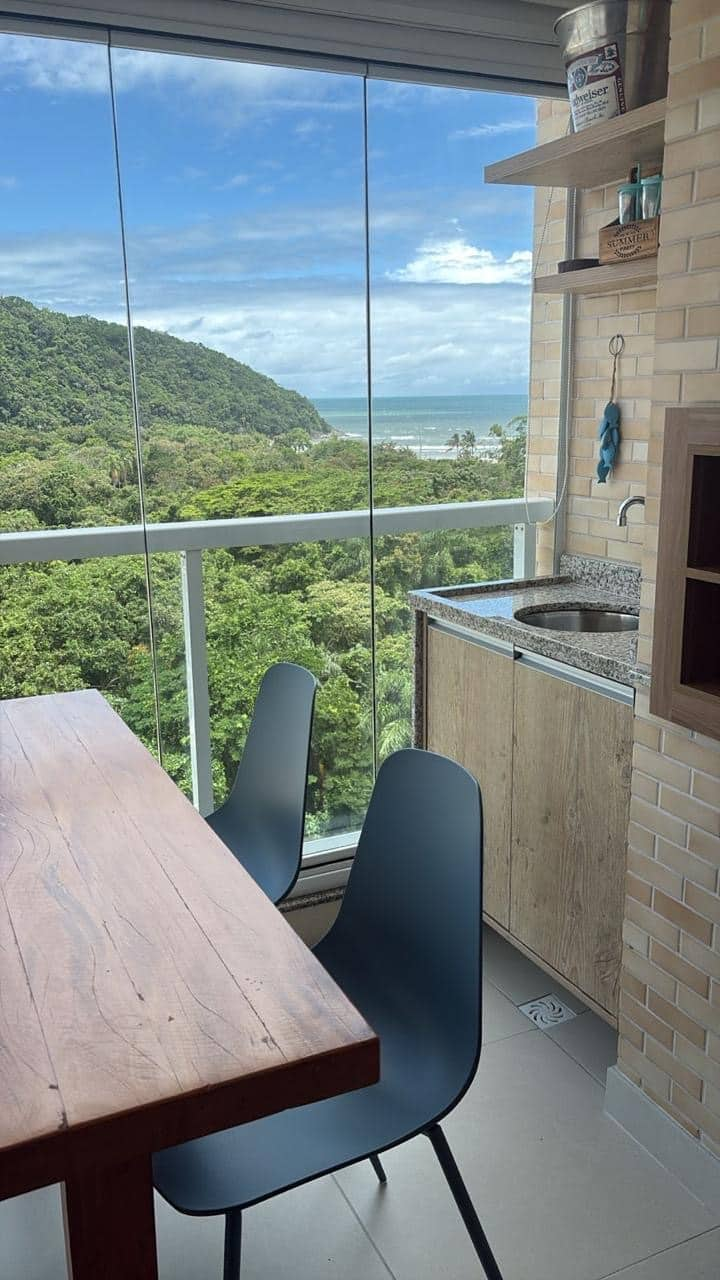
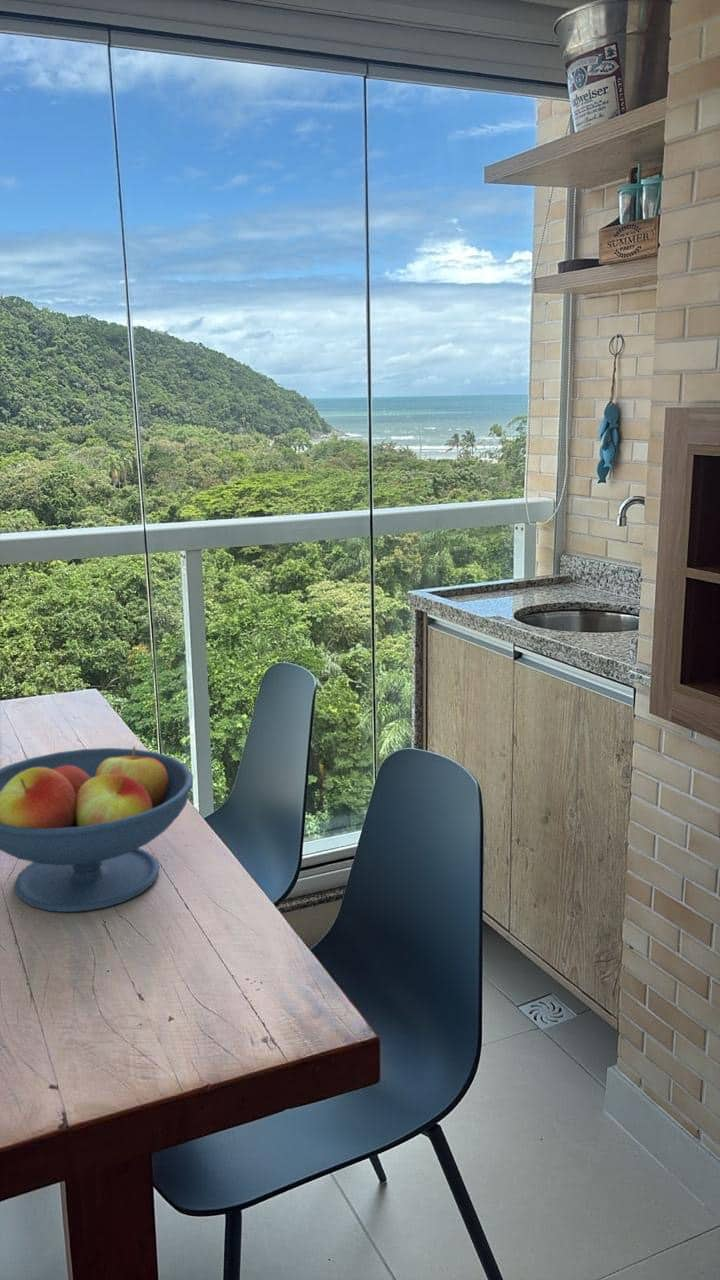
+ fruit bowl (83, 815)
